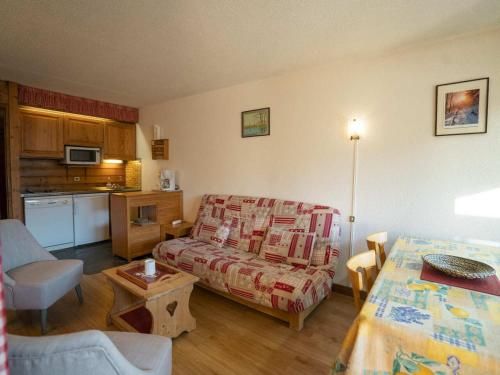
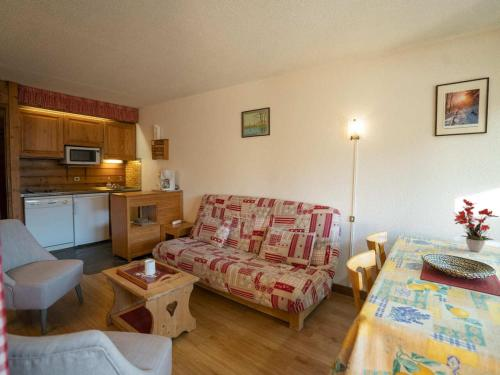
+ potted flower (473, 224)
